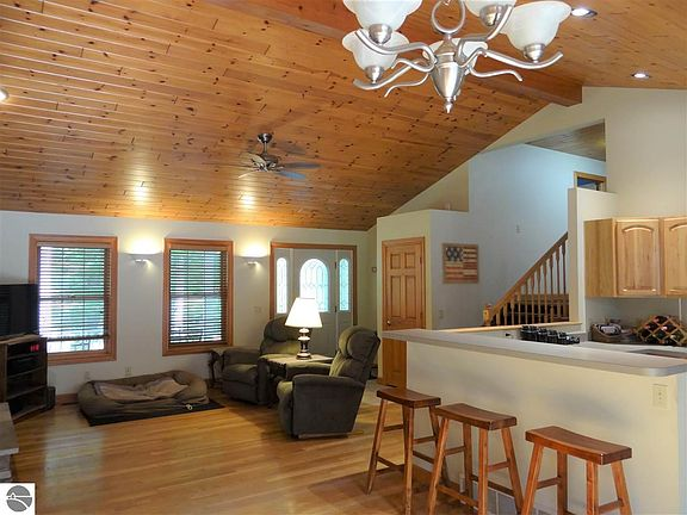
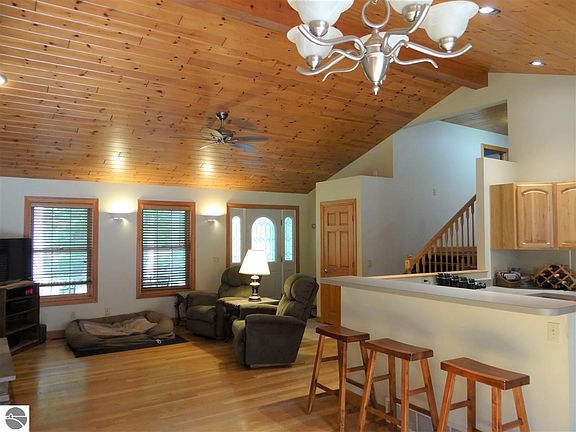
- wall art (460, 263)
